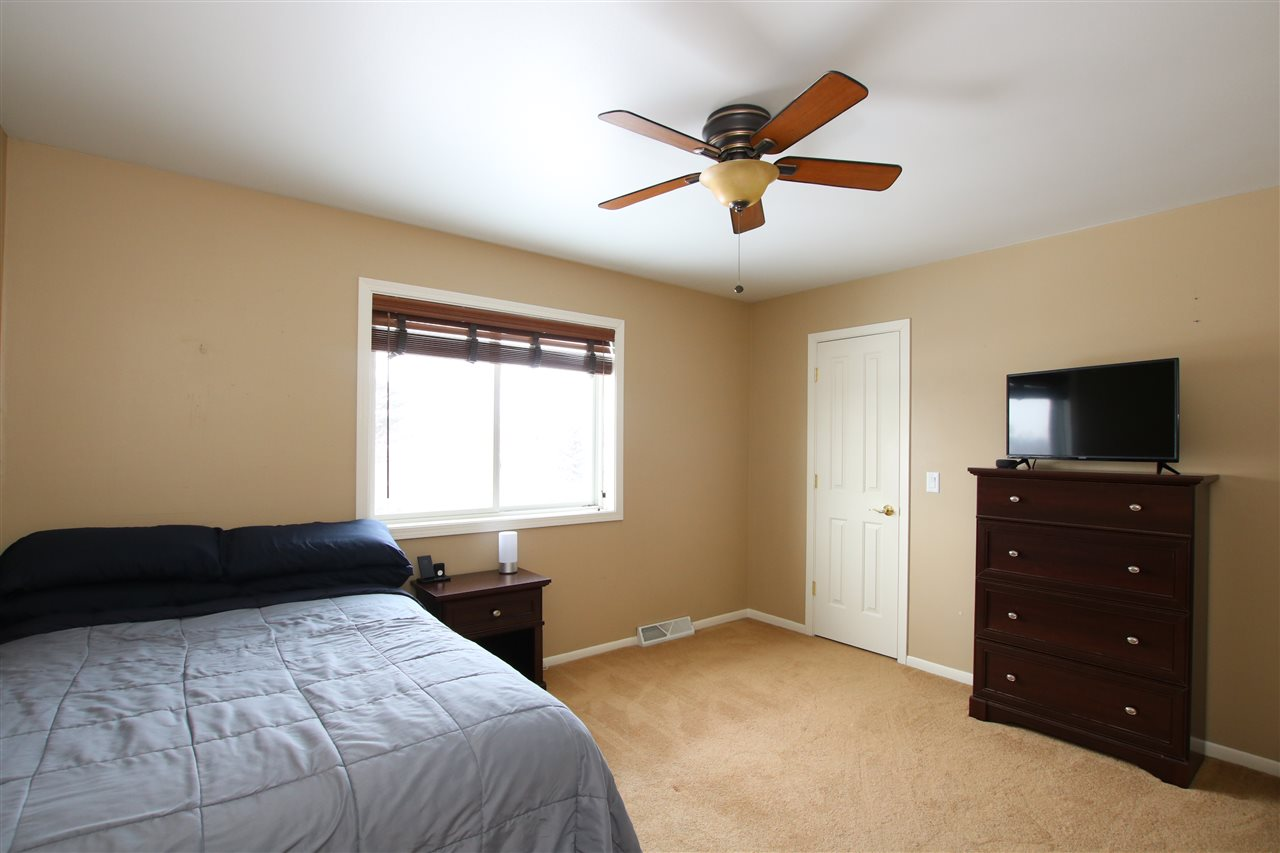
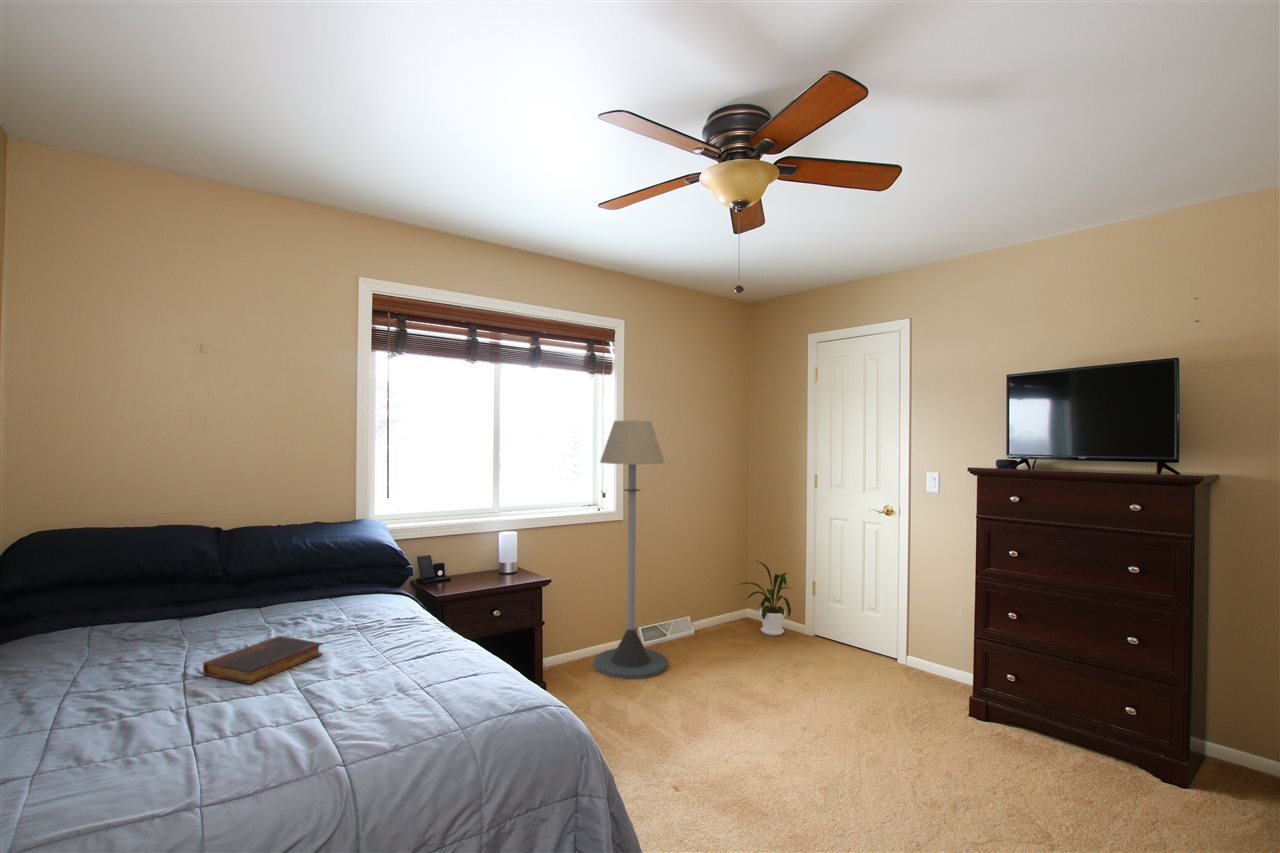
+ book (265, 658)
+ house plant (771, 598)
+ floor lamp (631, 542)
